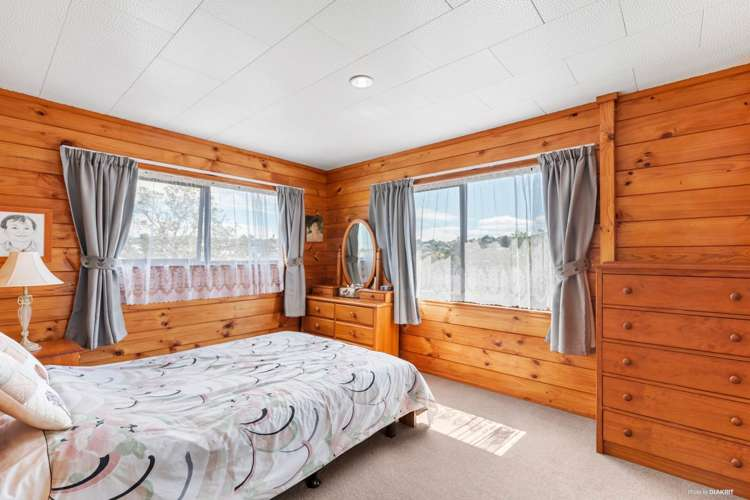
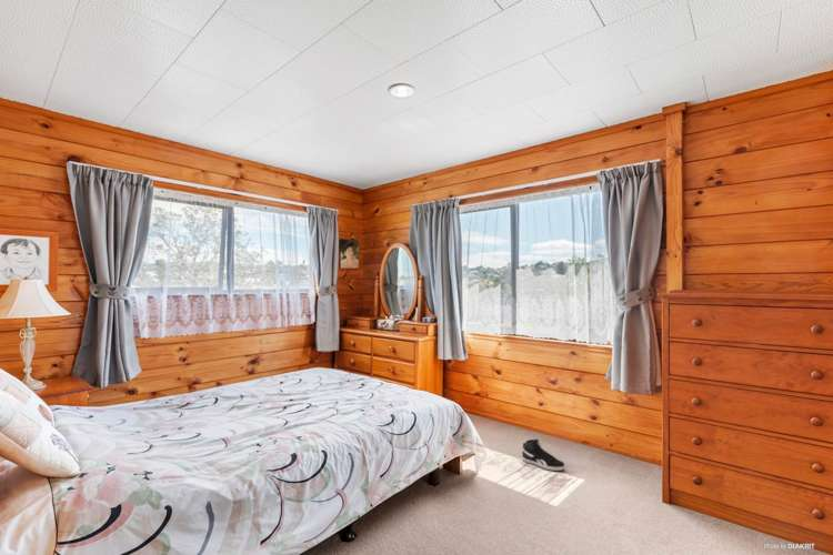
+ sneaker (542, 453)
